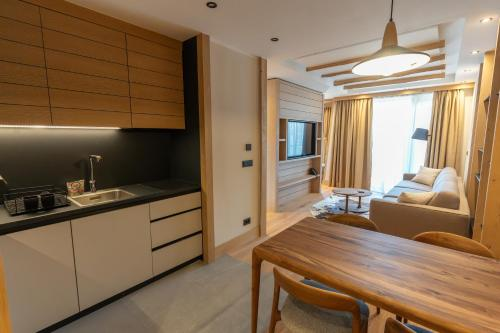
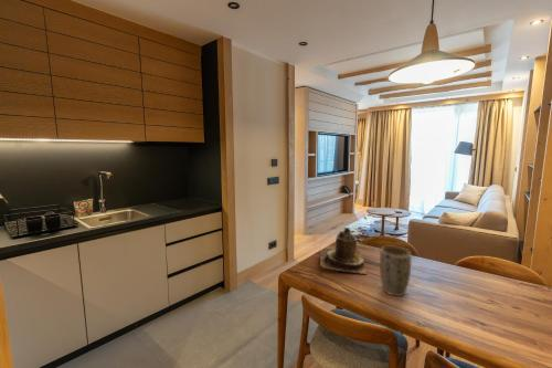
+ teapot (341, 245)
+ plant pot (394, 271)
